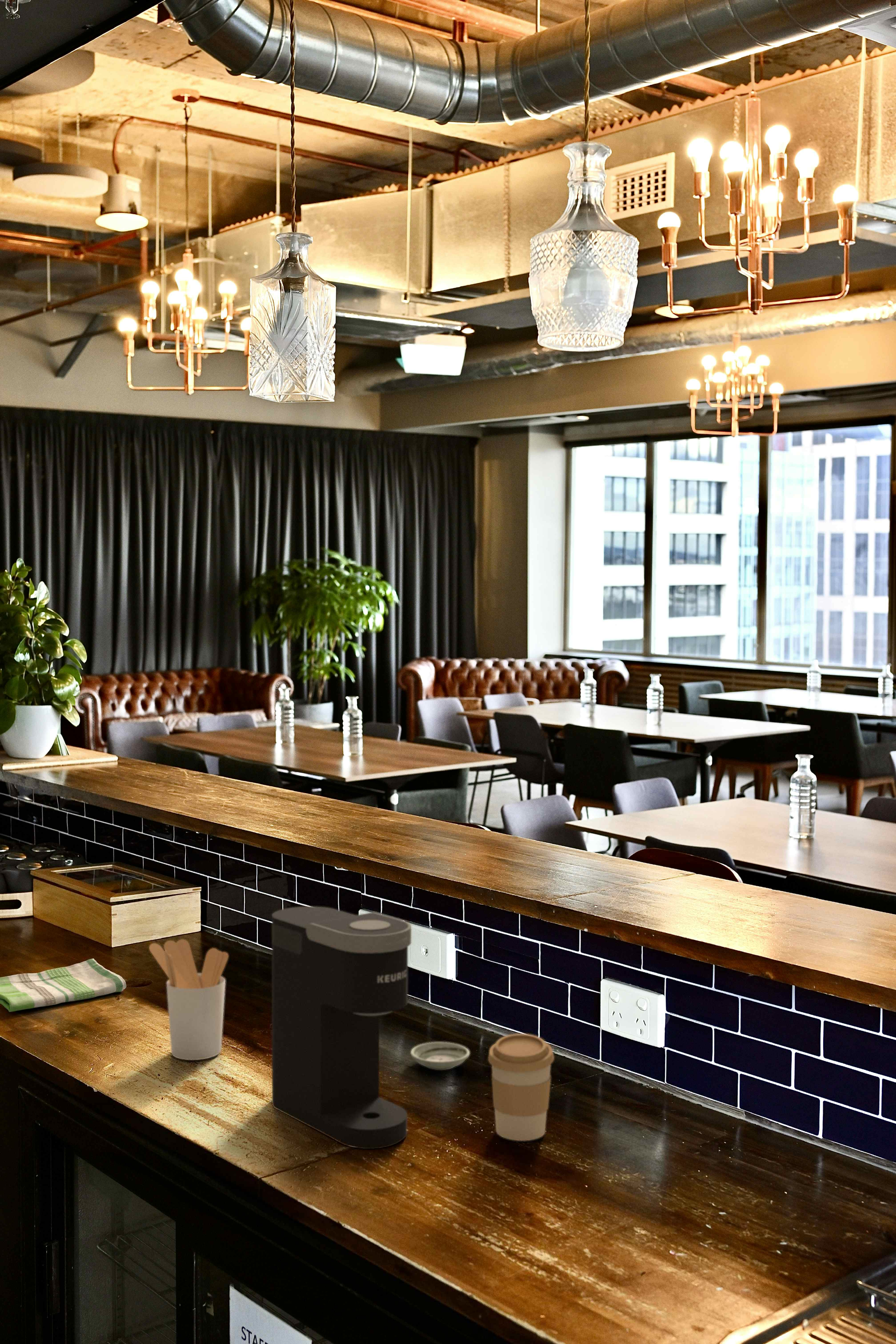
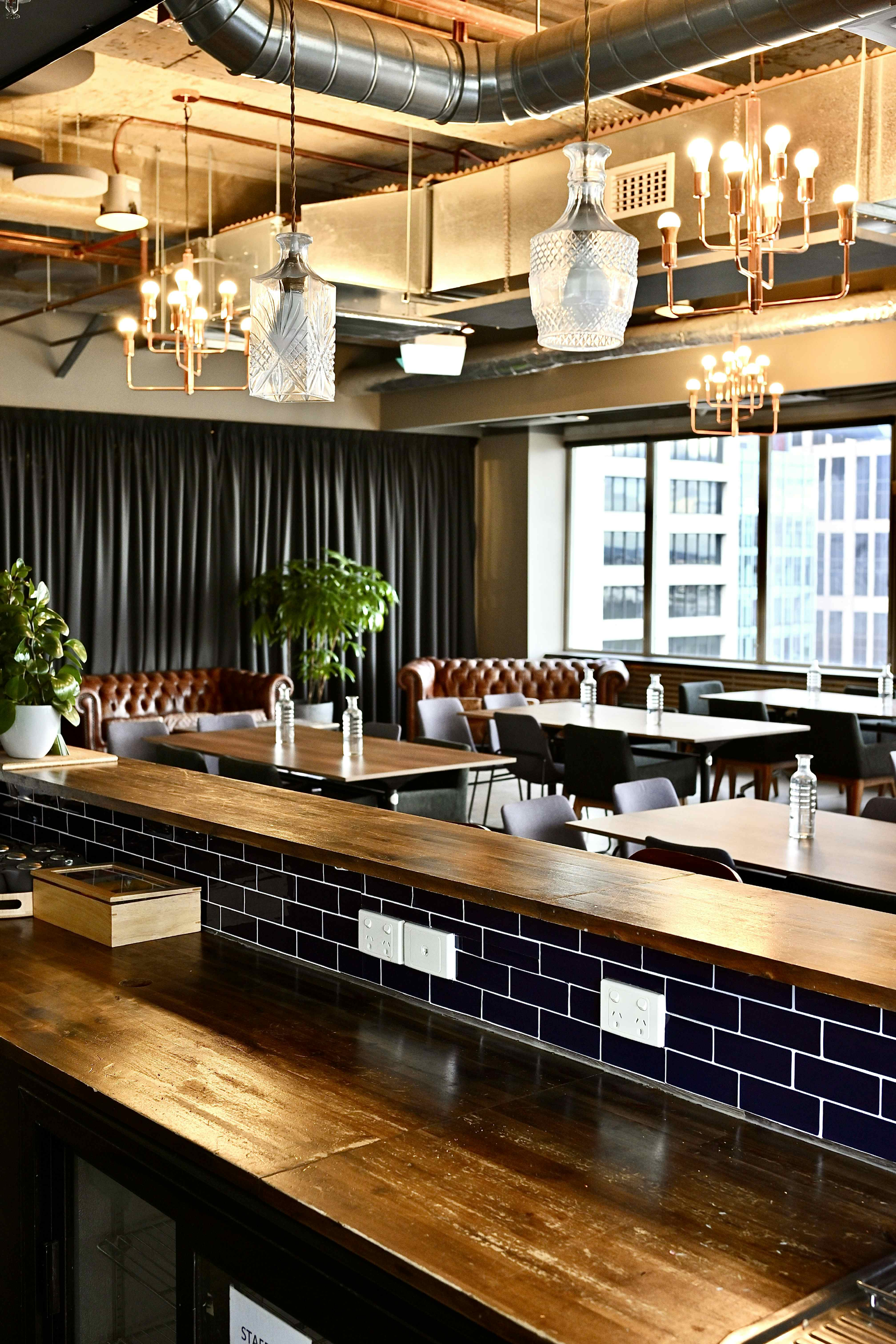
- saucer (440, 1058)
- dish towel (54, 984)
- utensil holder (187, 996)
- coffee cup (521, 1086)
- coffee maker (339, 1018)
